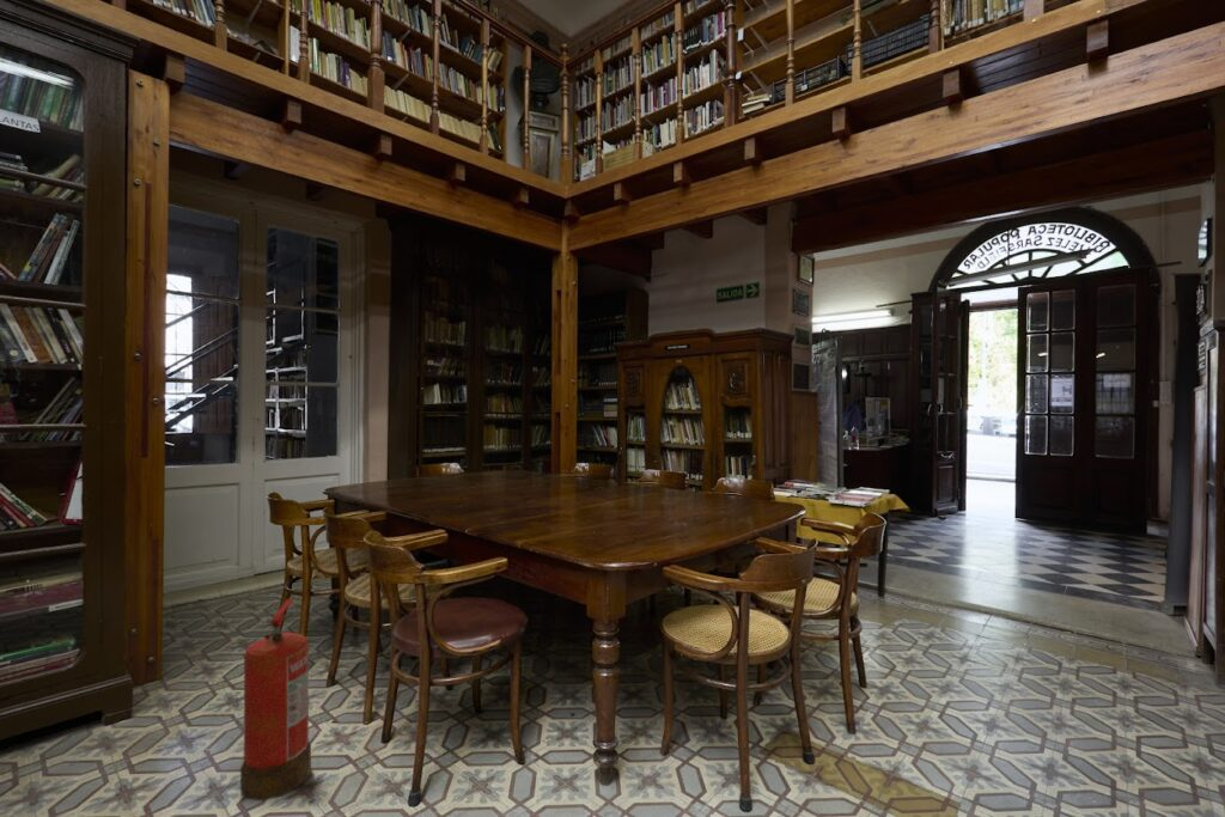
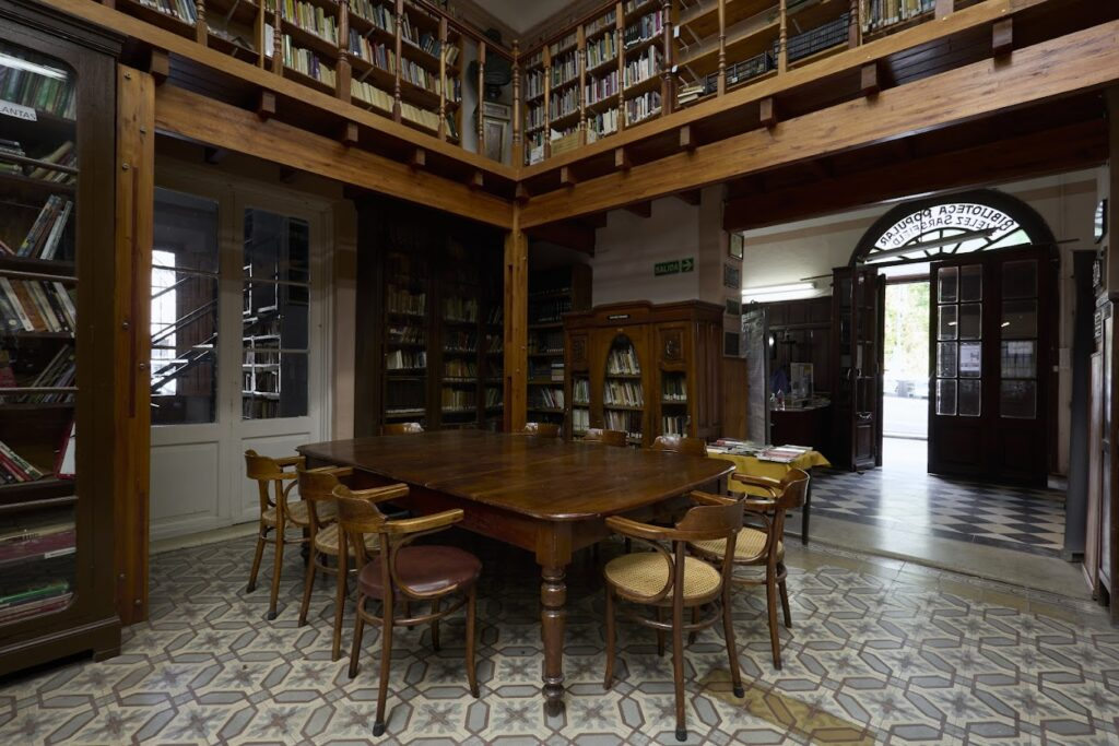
- fire extinguisher (276, 694)
